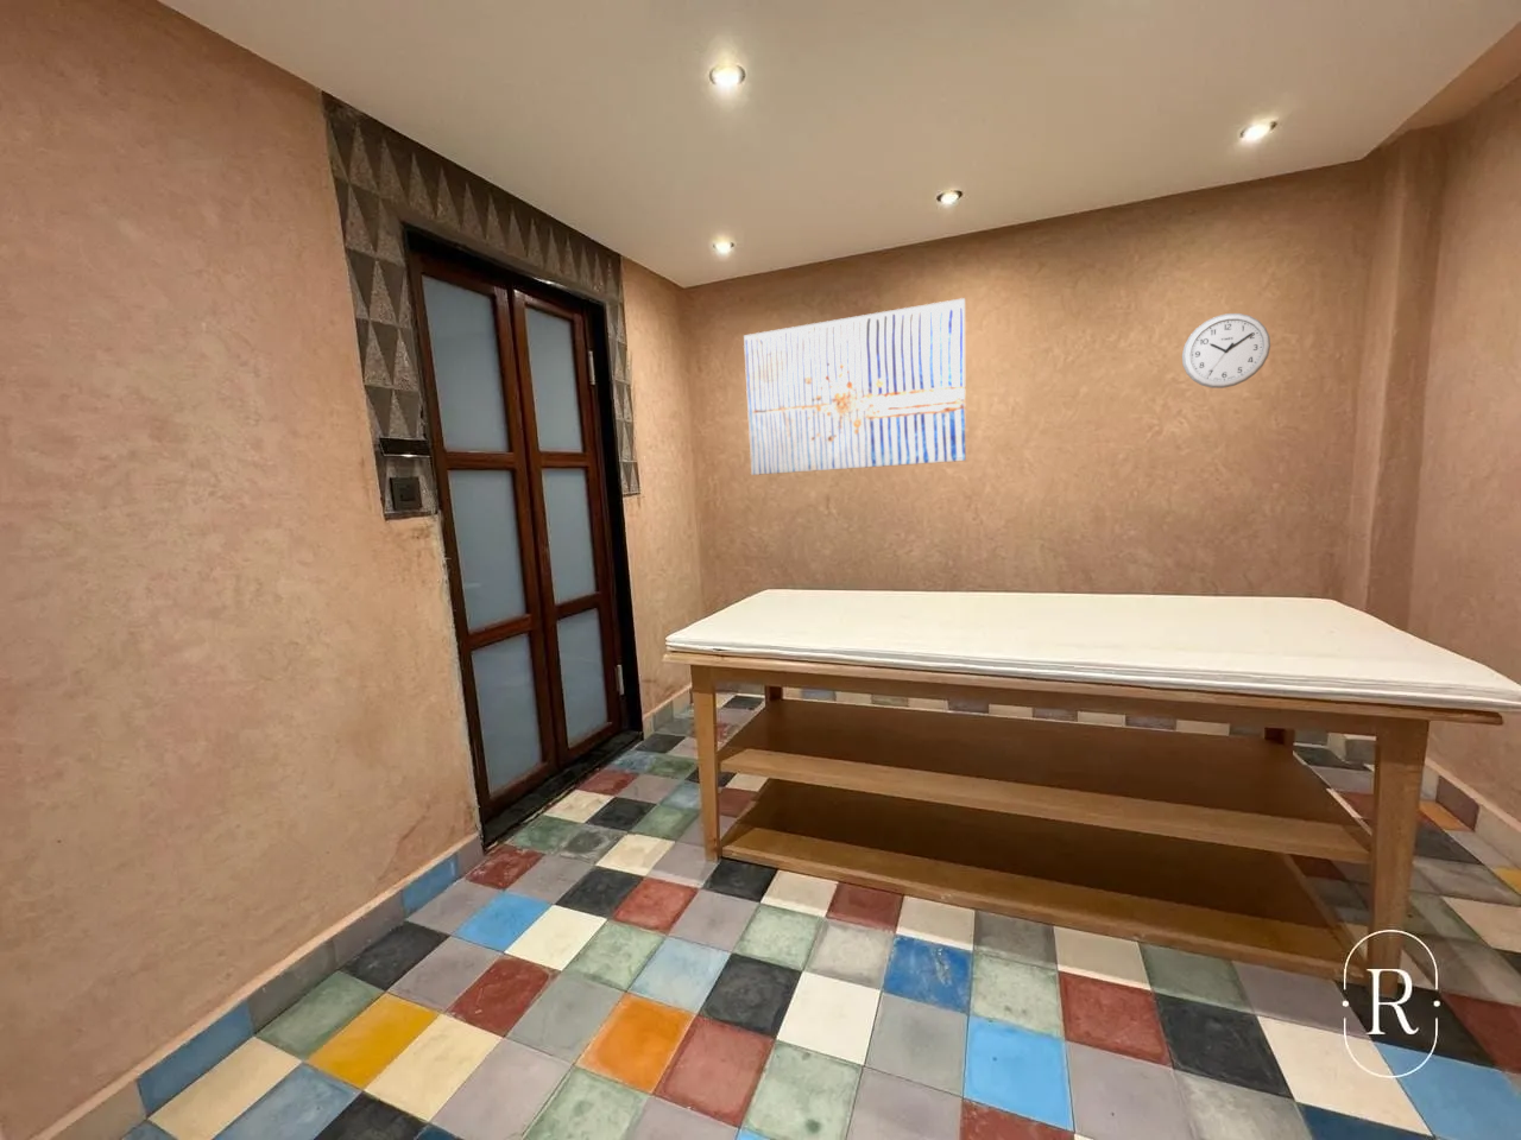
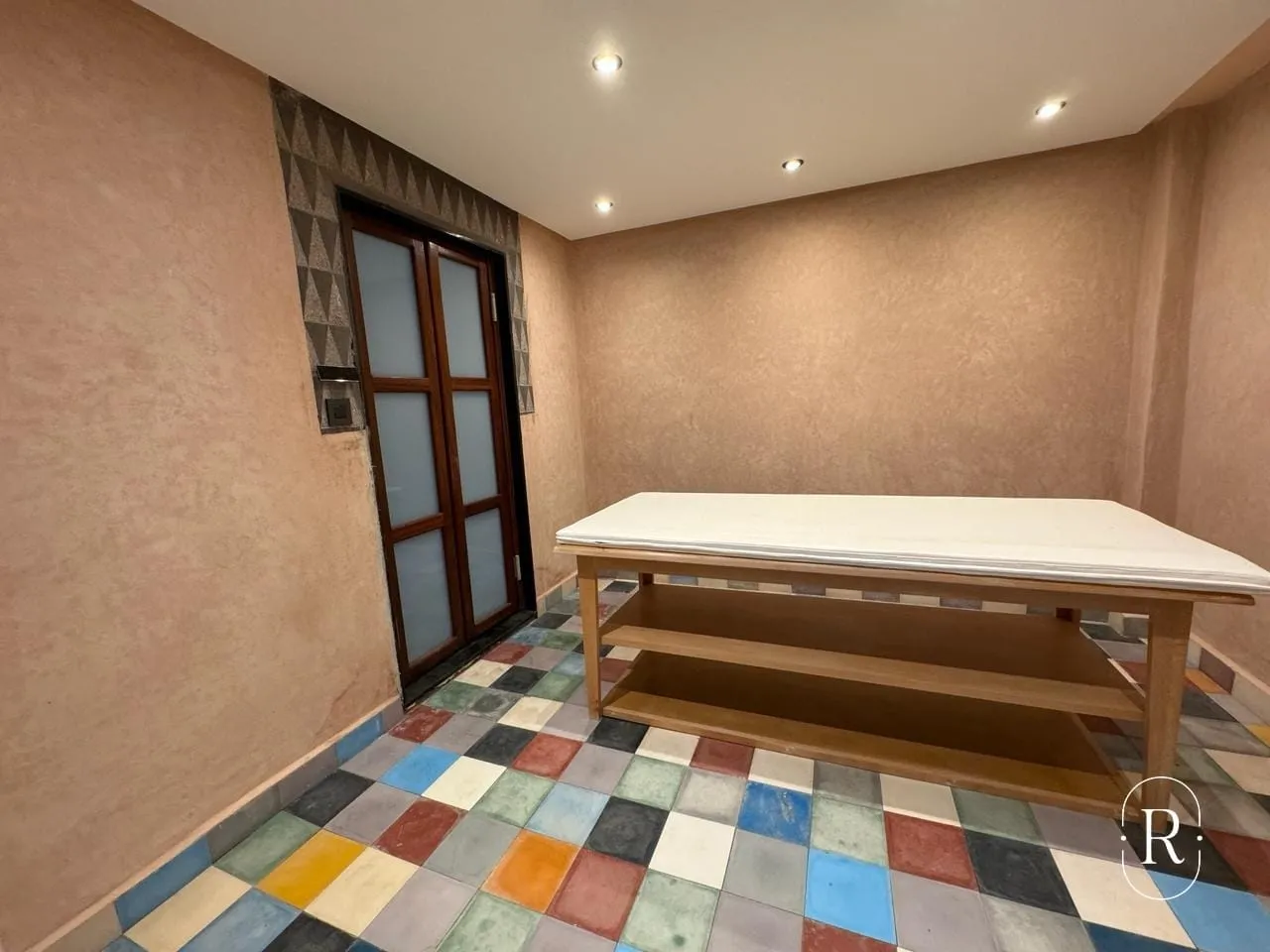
- wall art (848, 394)
- wall clock (1225, 351)
